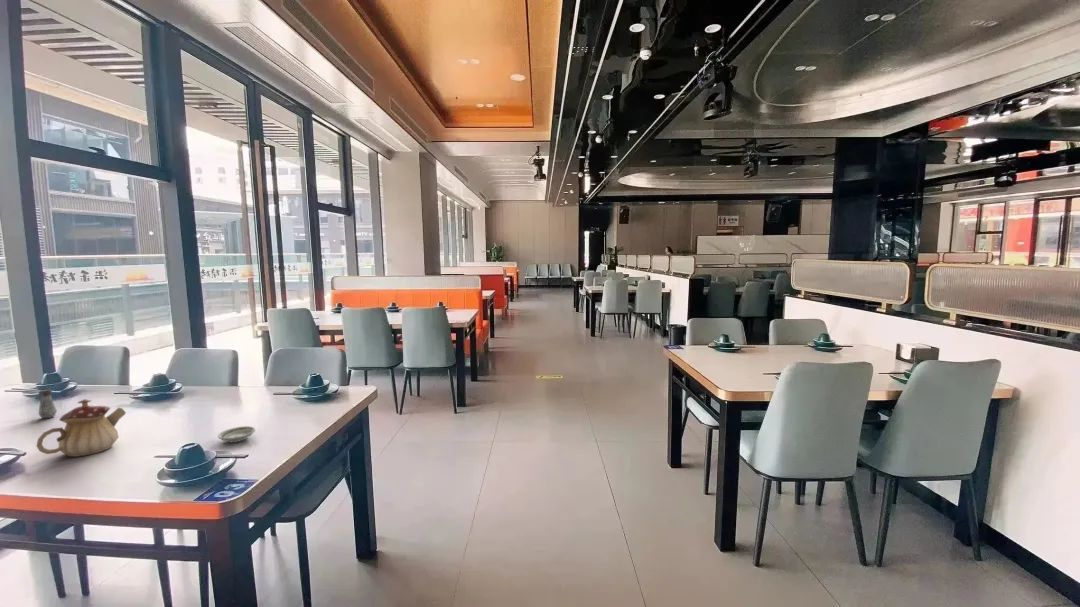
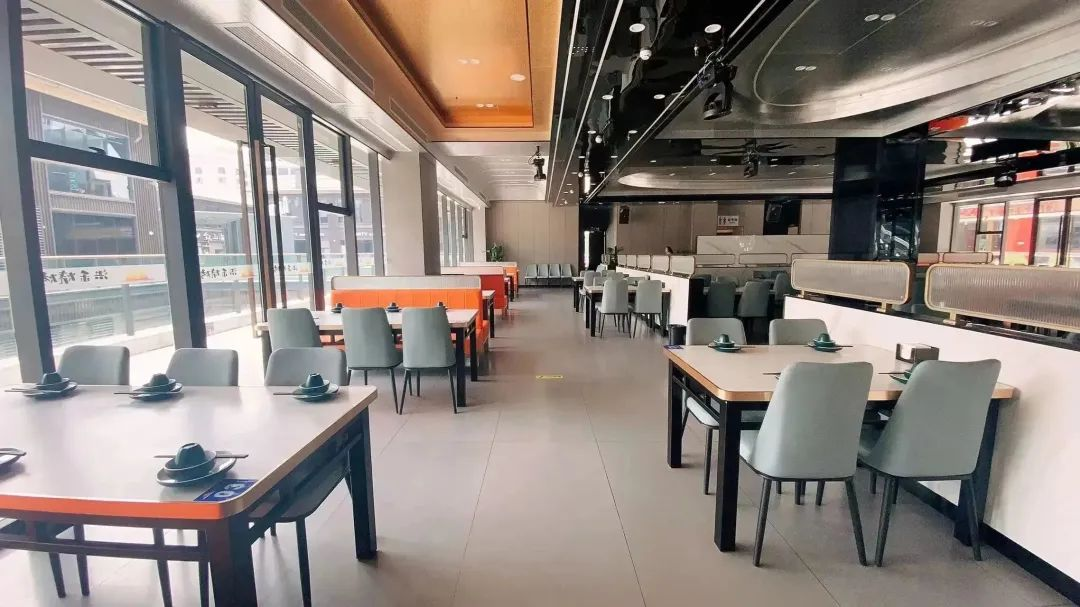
- salt shaker (46, 403)
- teapot (83, 425)
- saucer (237, 435)
